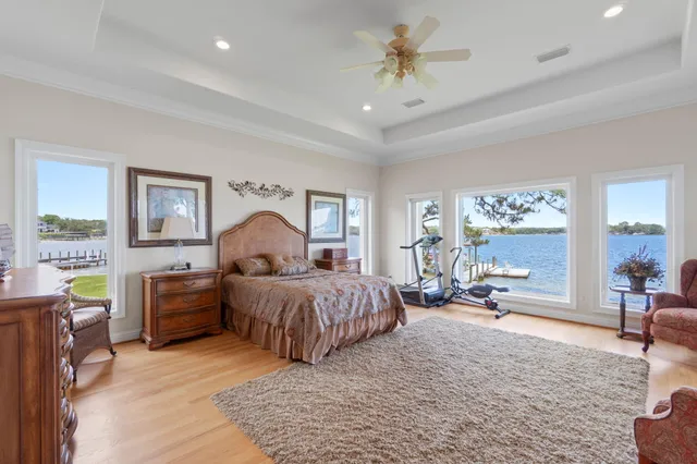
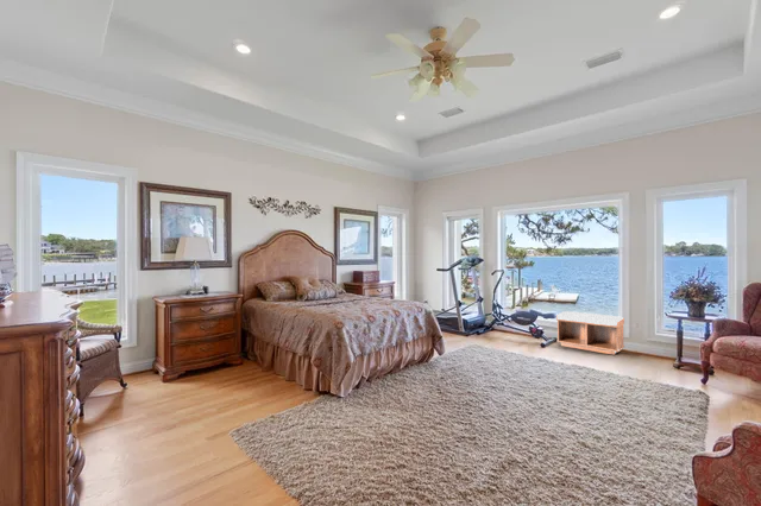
+ bench (589, 330)
